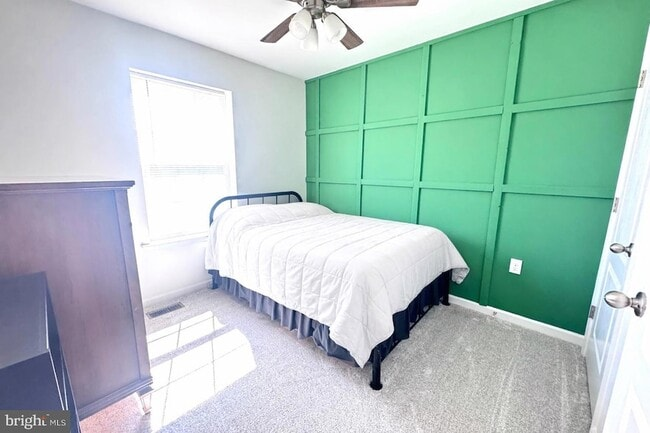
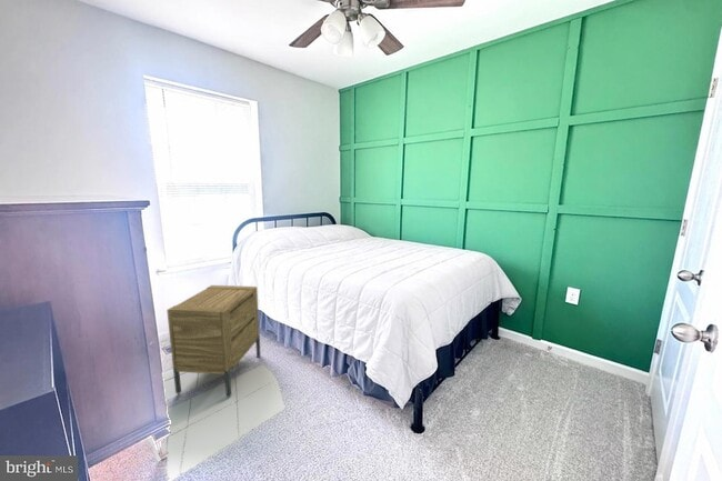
+ nightstand (219, 335)
